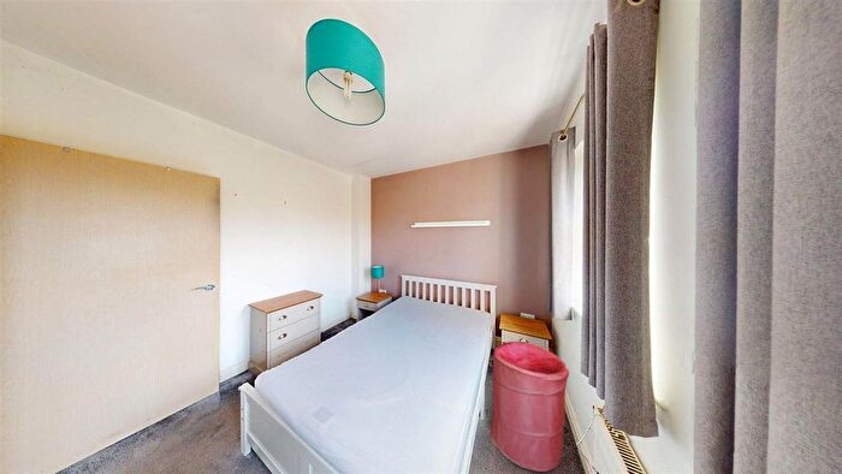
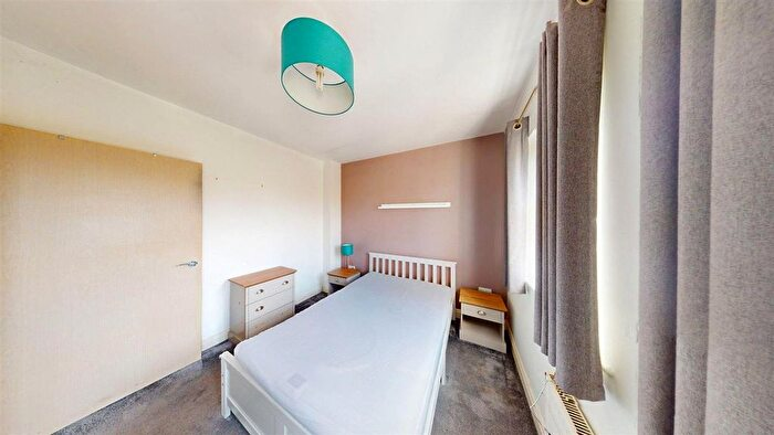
- laundry hamper (527, 396)
